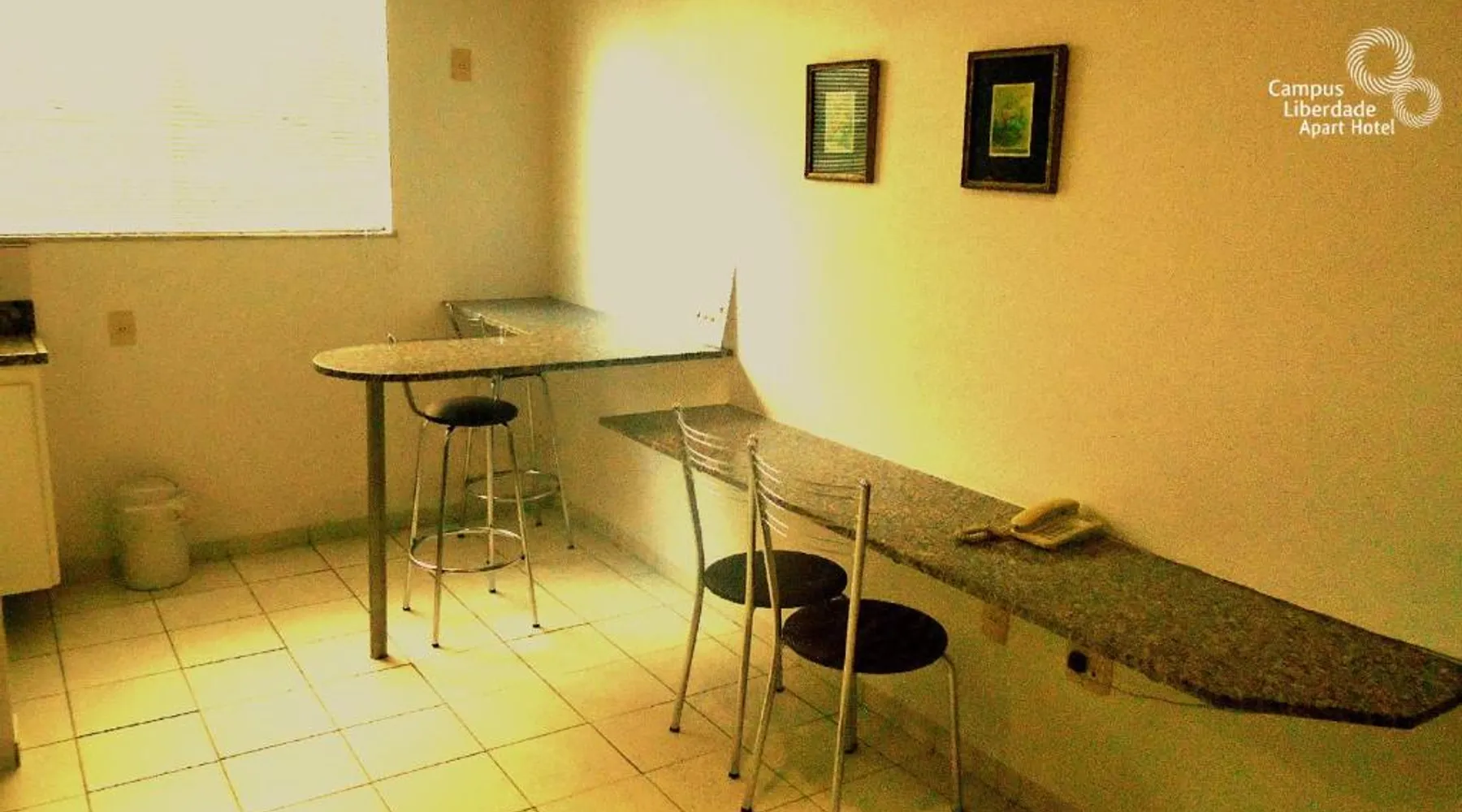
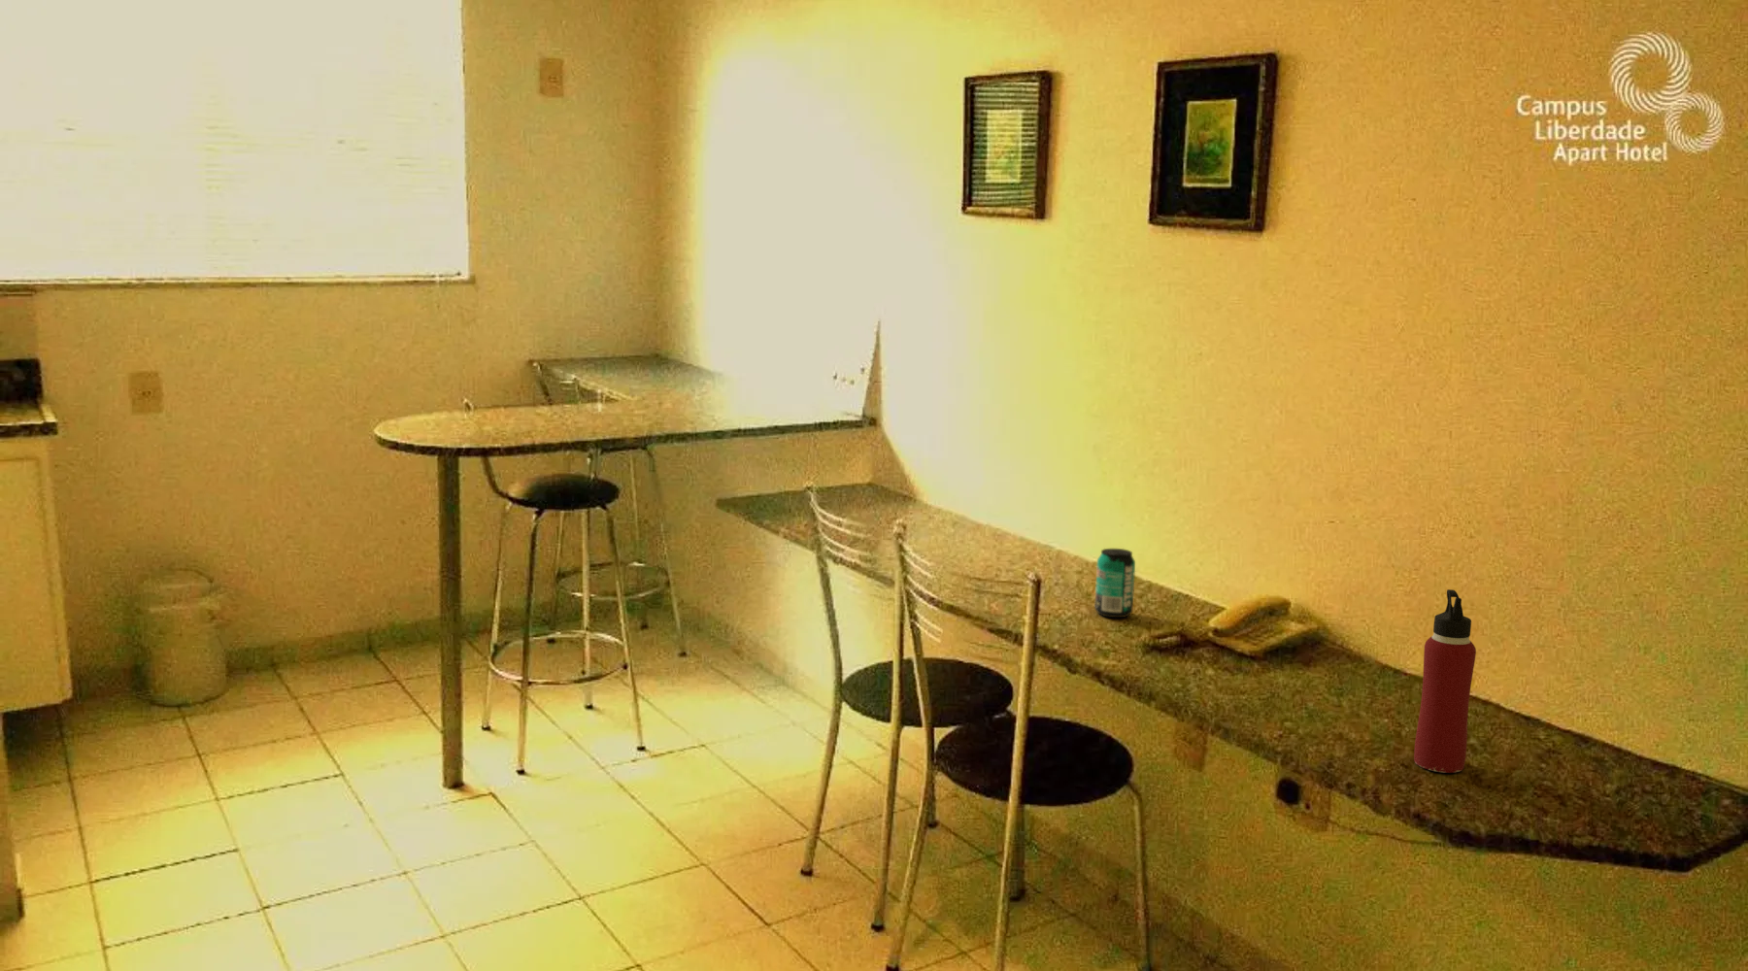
+ water bottle (1447, 679)
+ beverage can (1114, 582)
